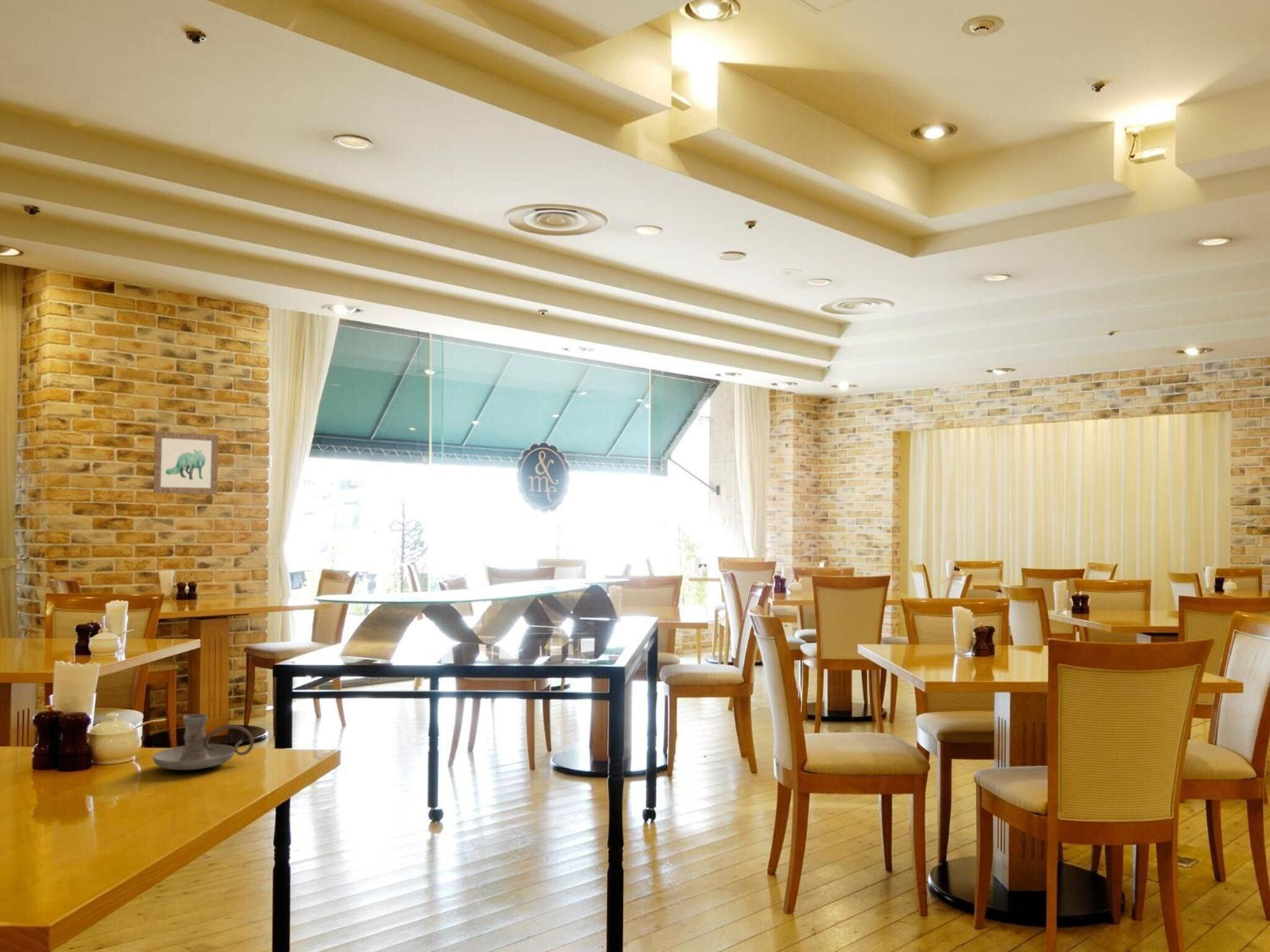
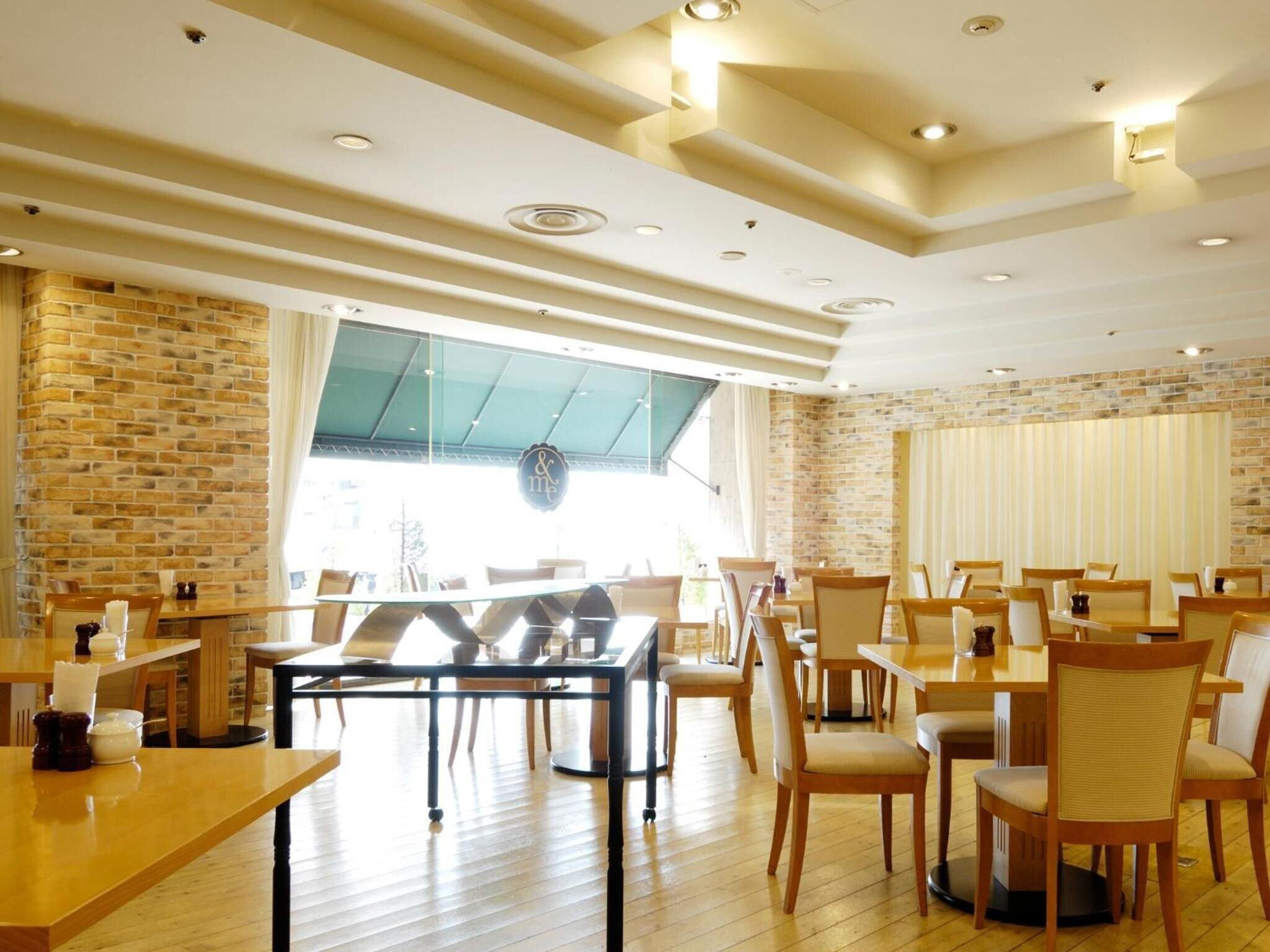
- wall art (186, 463)
- candle holder (204, 740)
